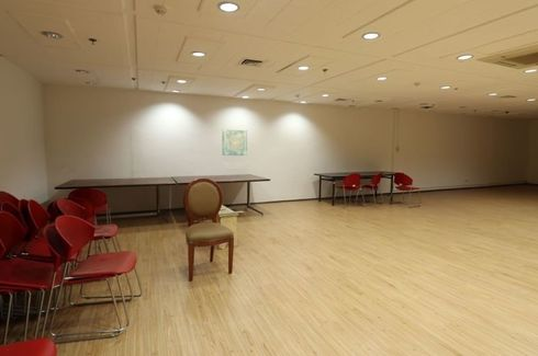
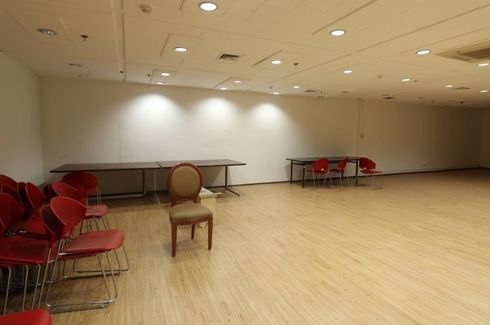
- wall art (235, 142)
